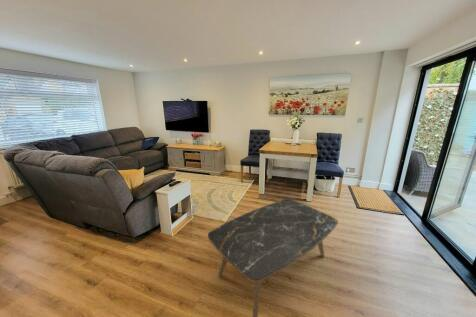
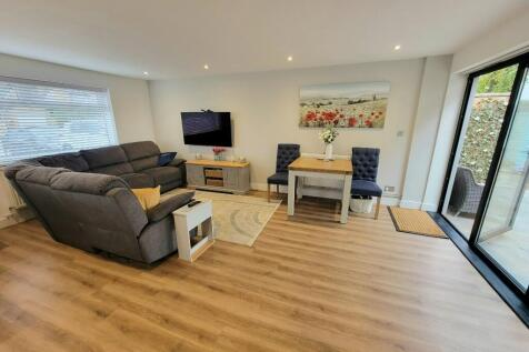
- coffee table (275, 246)
